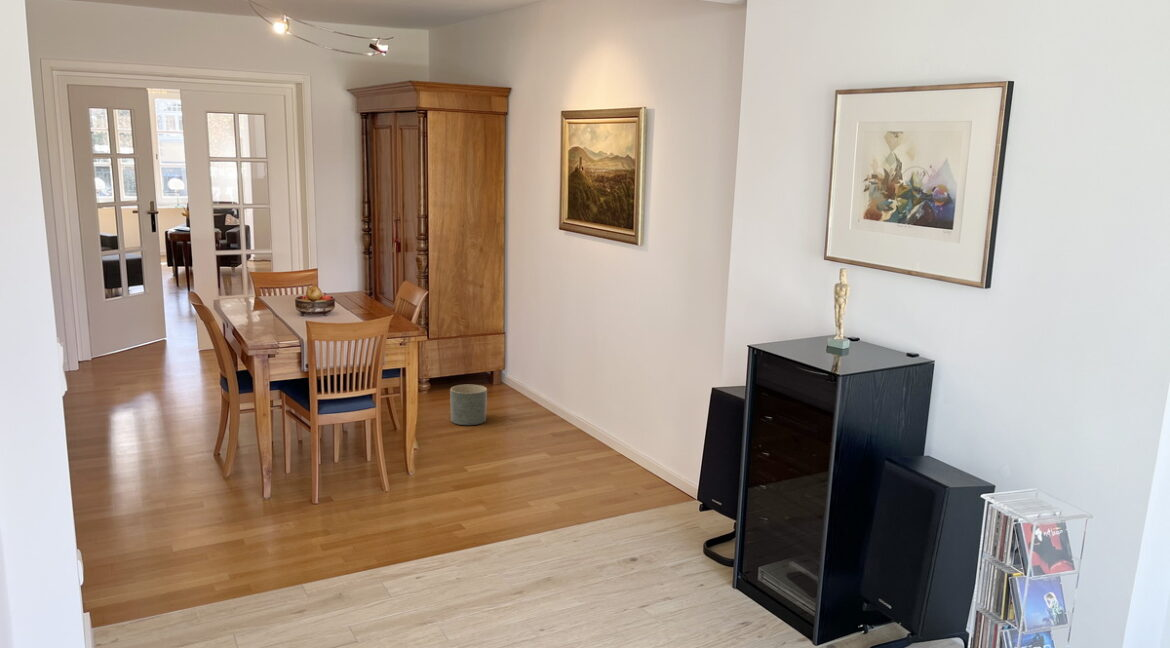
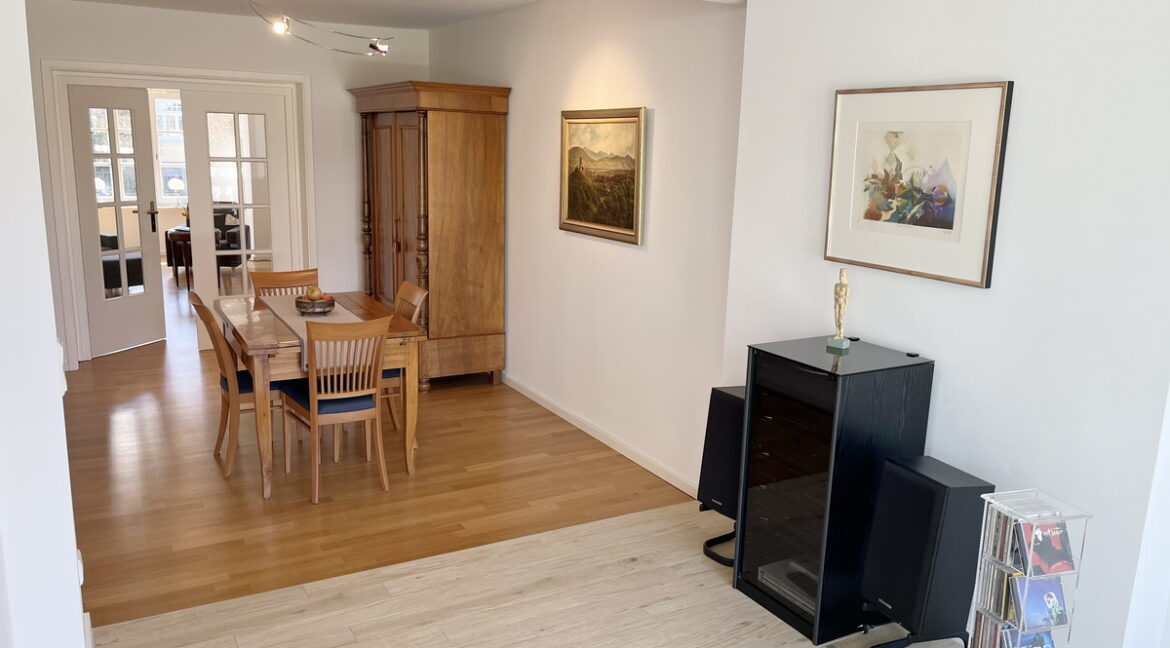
- planter (468, 404)
